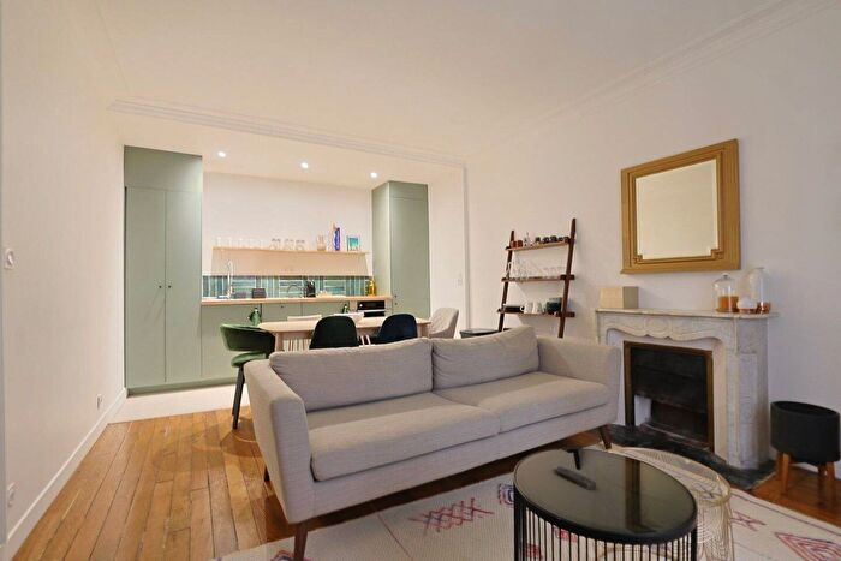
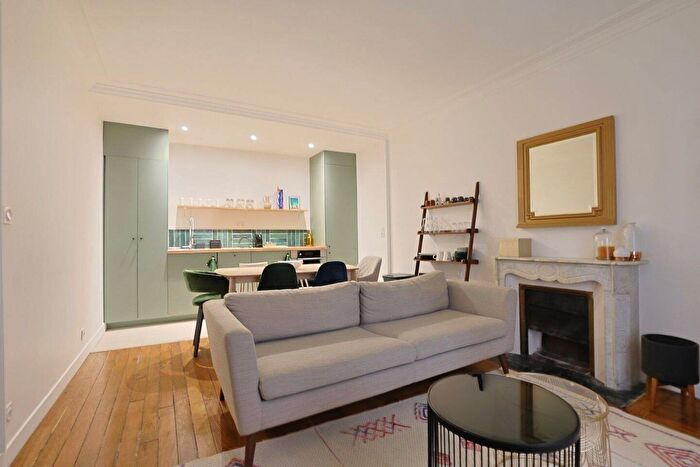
- remote control (572, 476)
